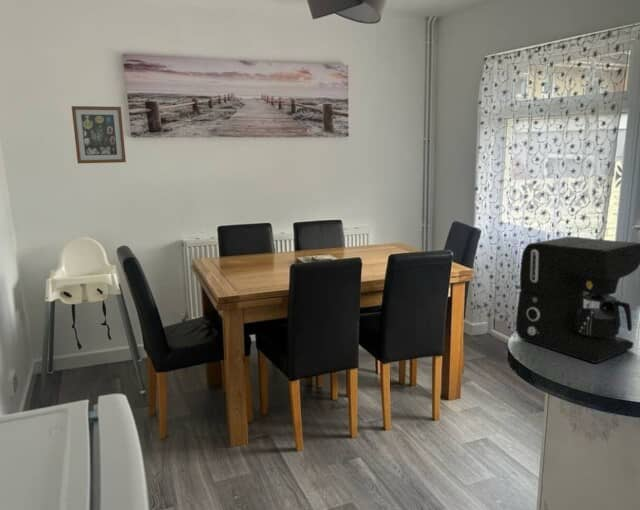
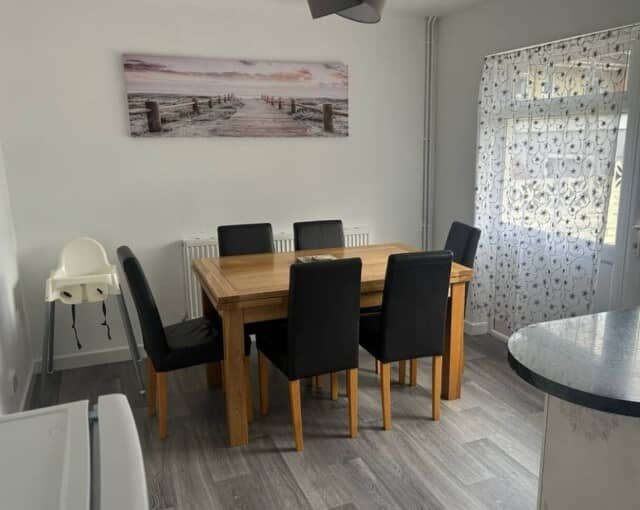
- wall art (99, 134)
- coffee maker (580, 294)
